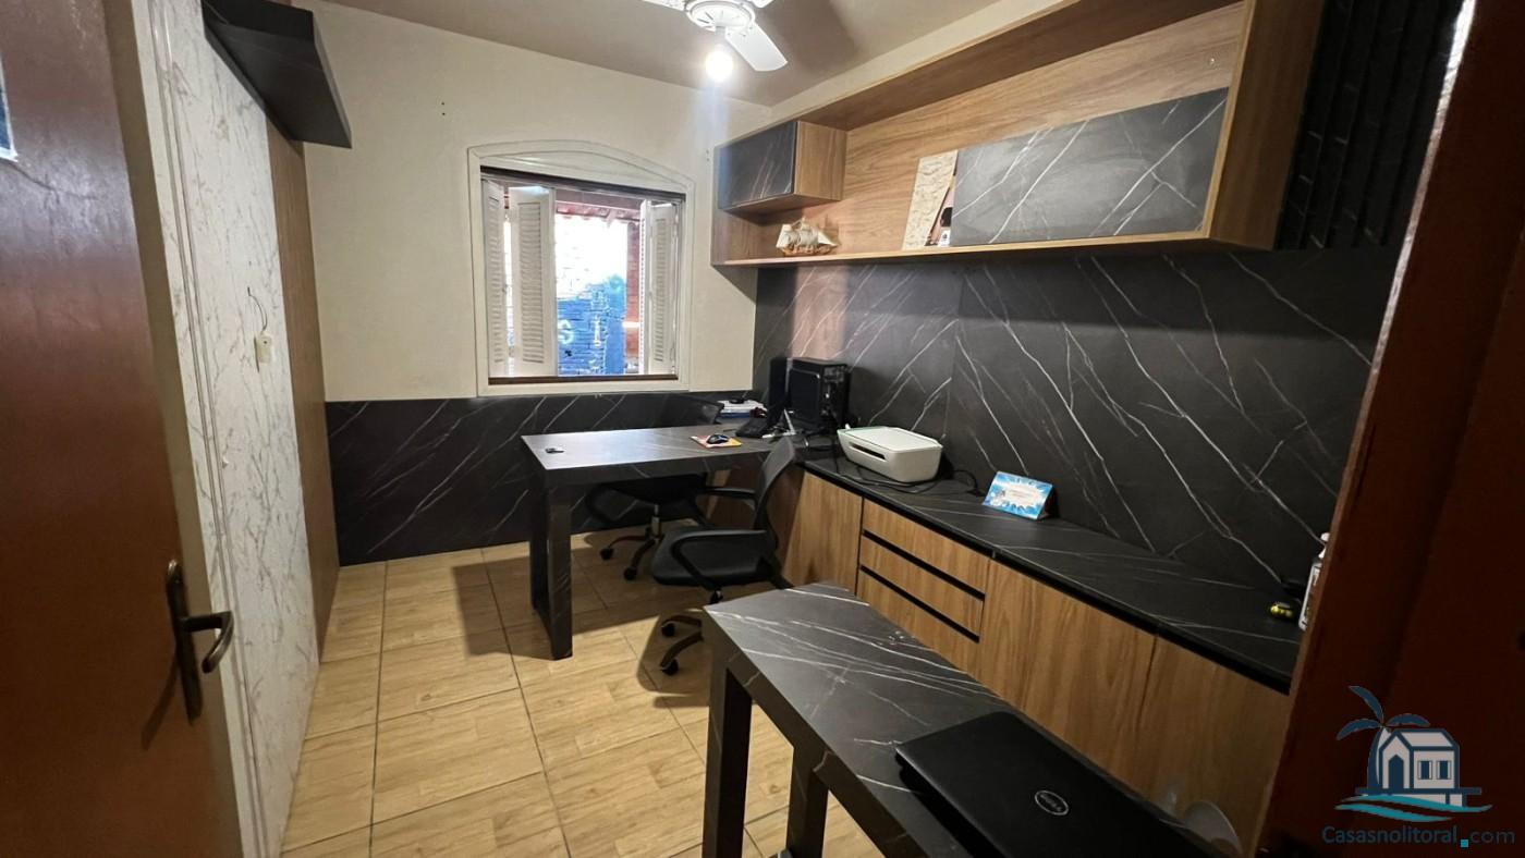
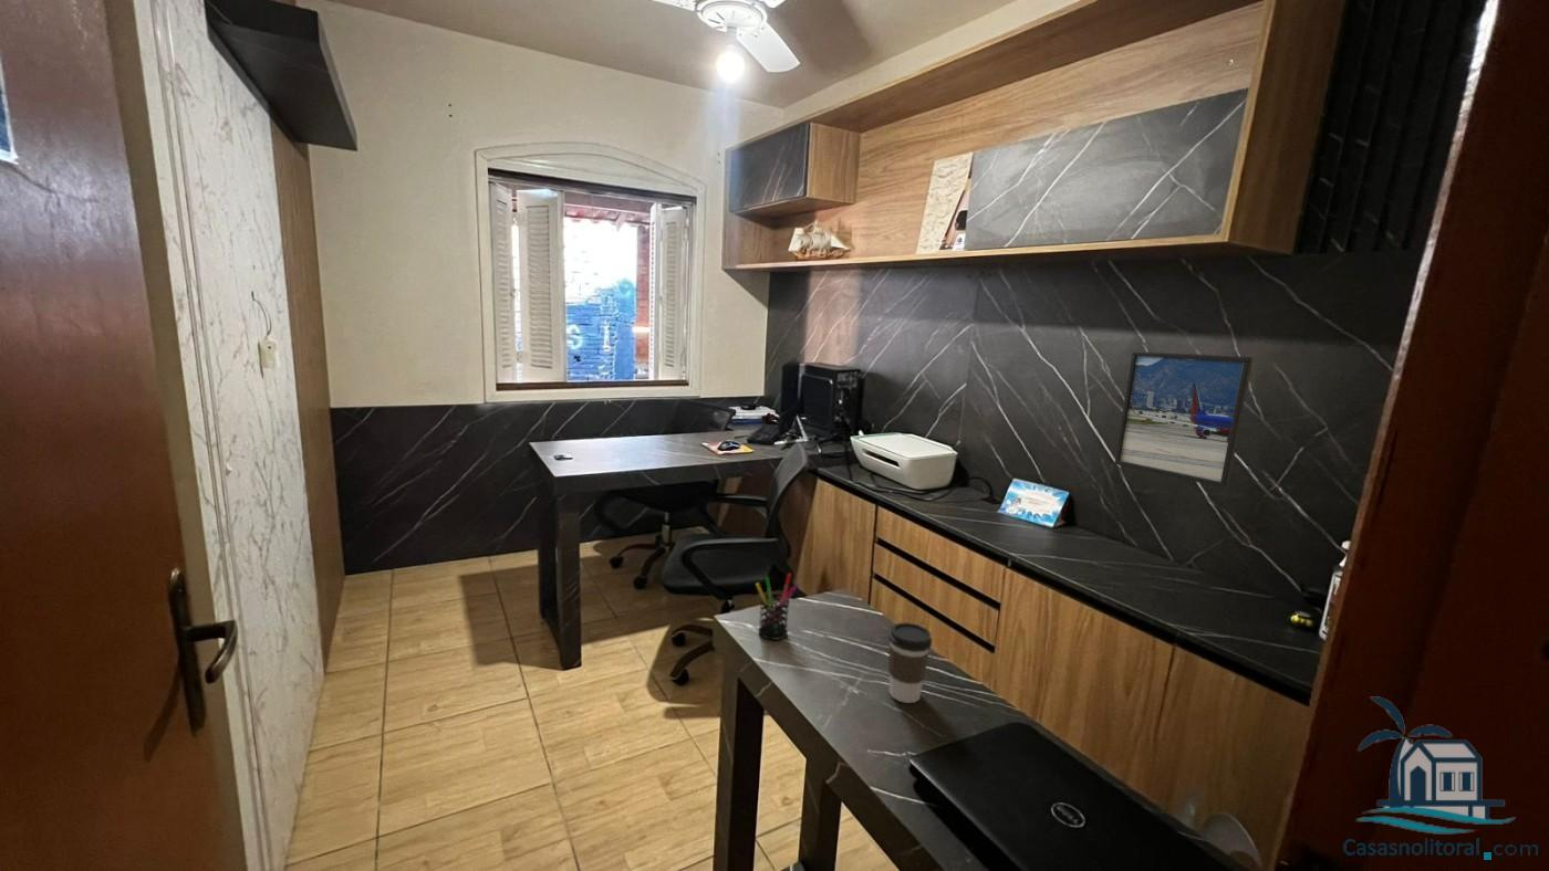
+ pen holder (775, 602)
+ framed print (1177, 414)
+ coffee cup (907, 662)
